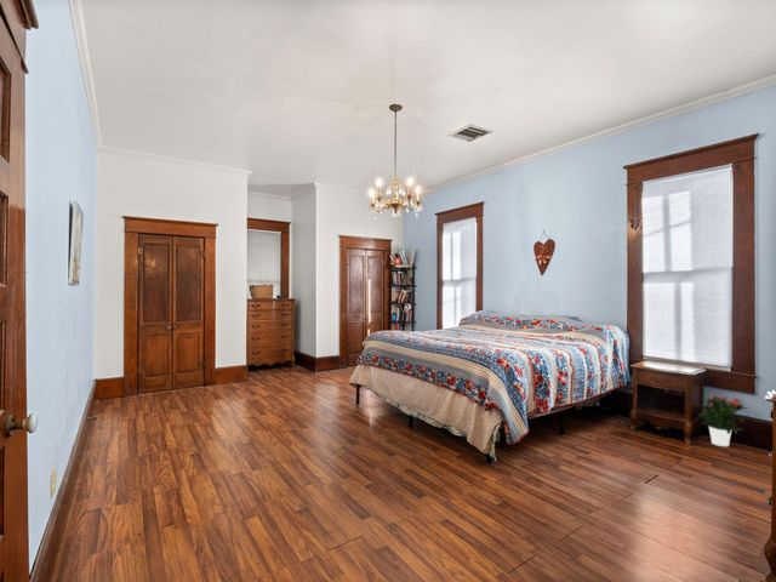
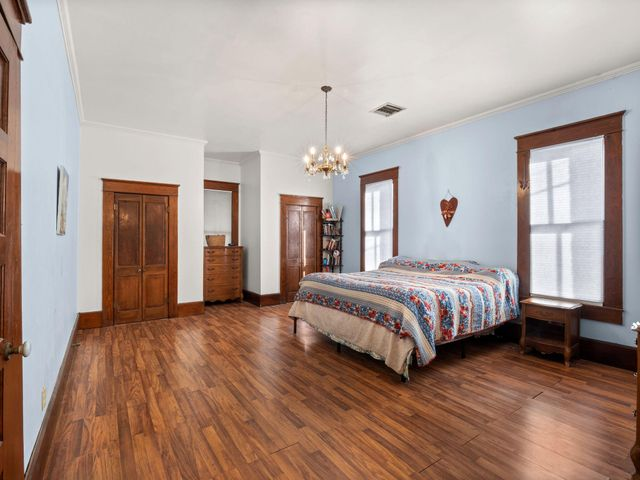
- potted flower (721, 420)
